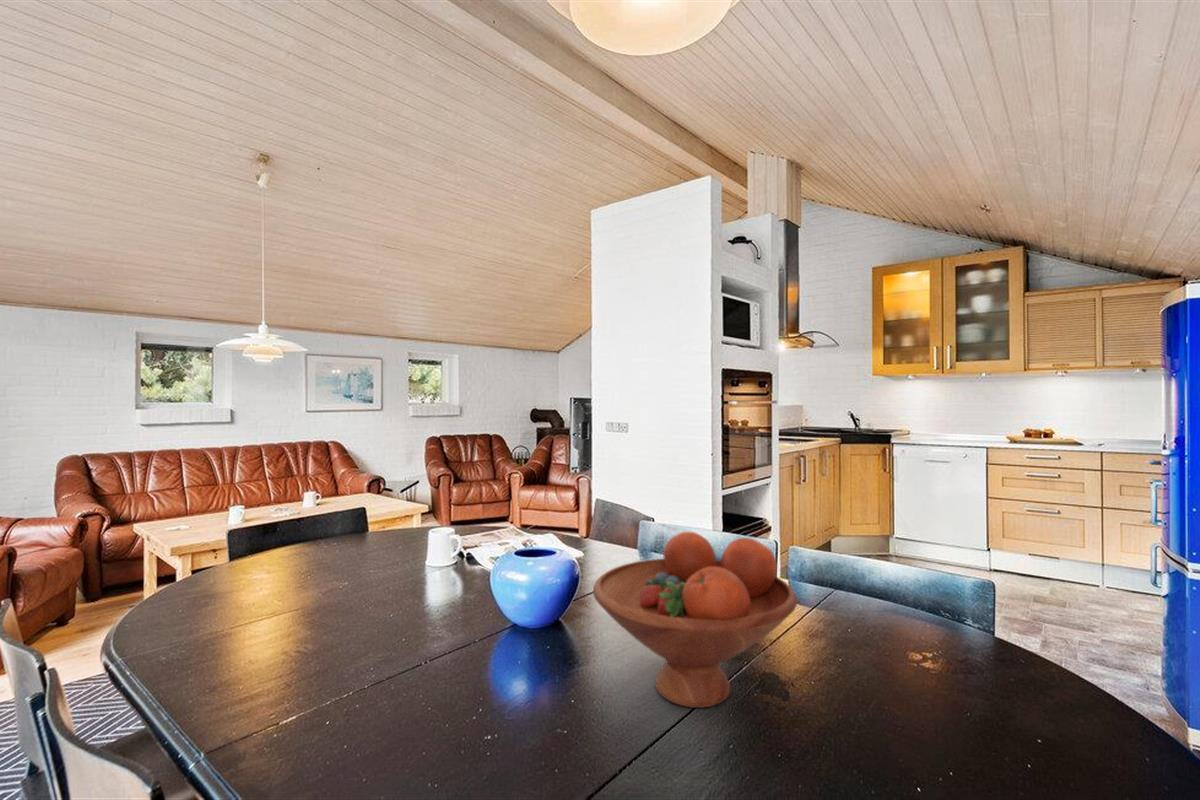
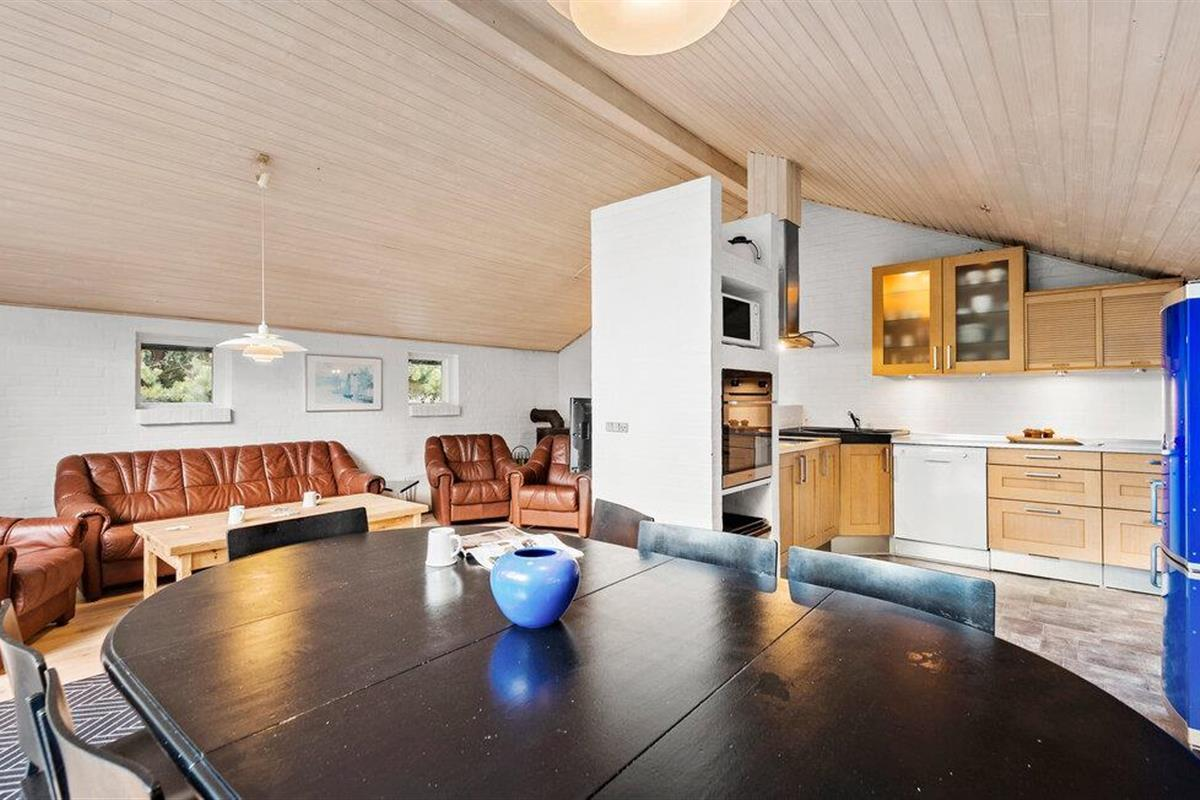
- fruit bowl (692, 617)
